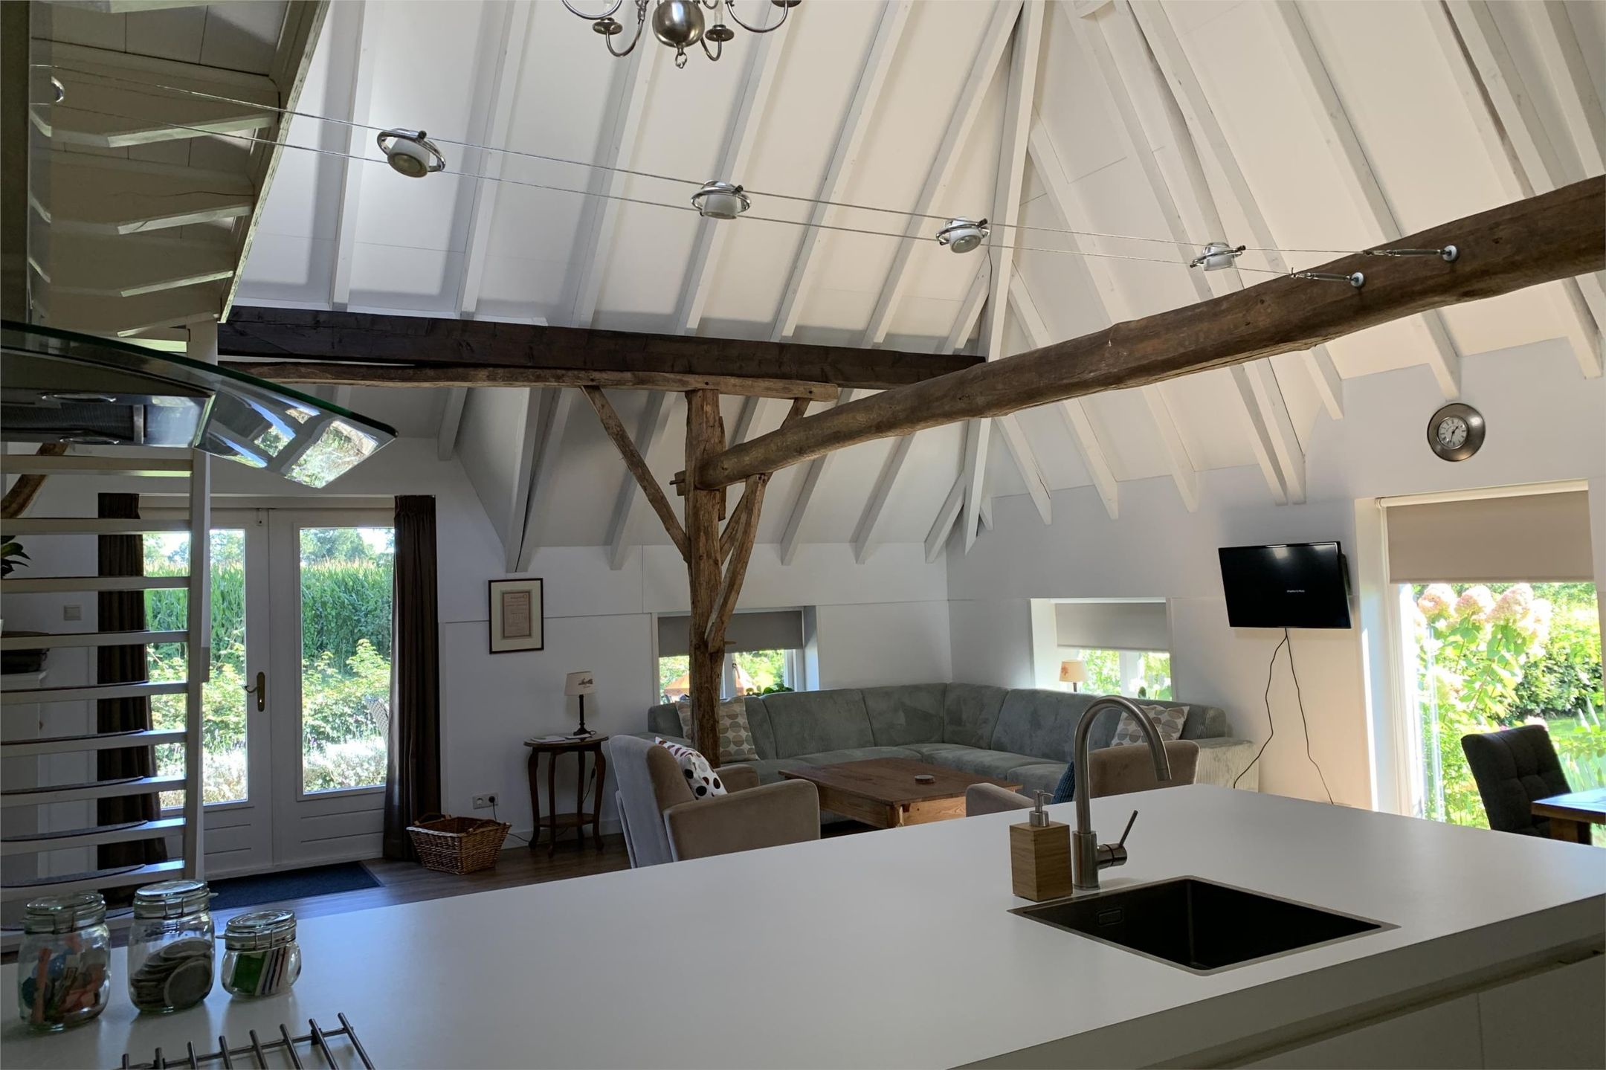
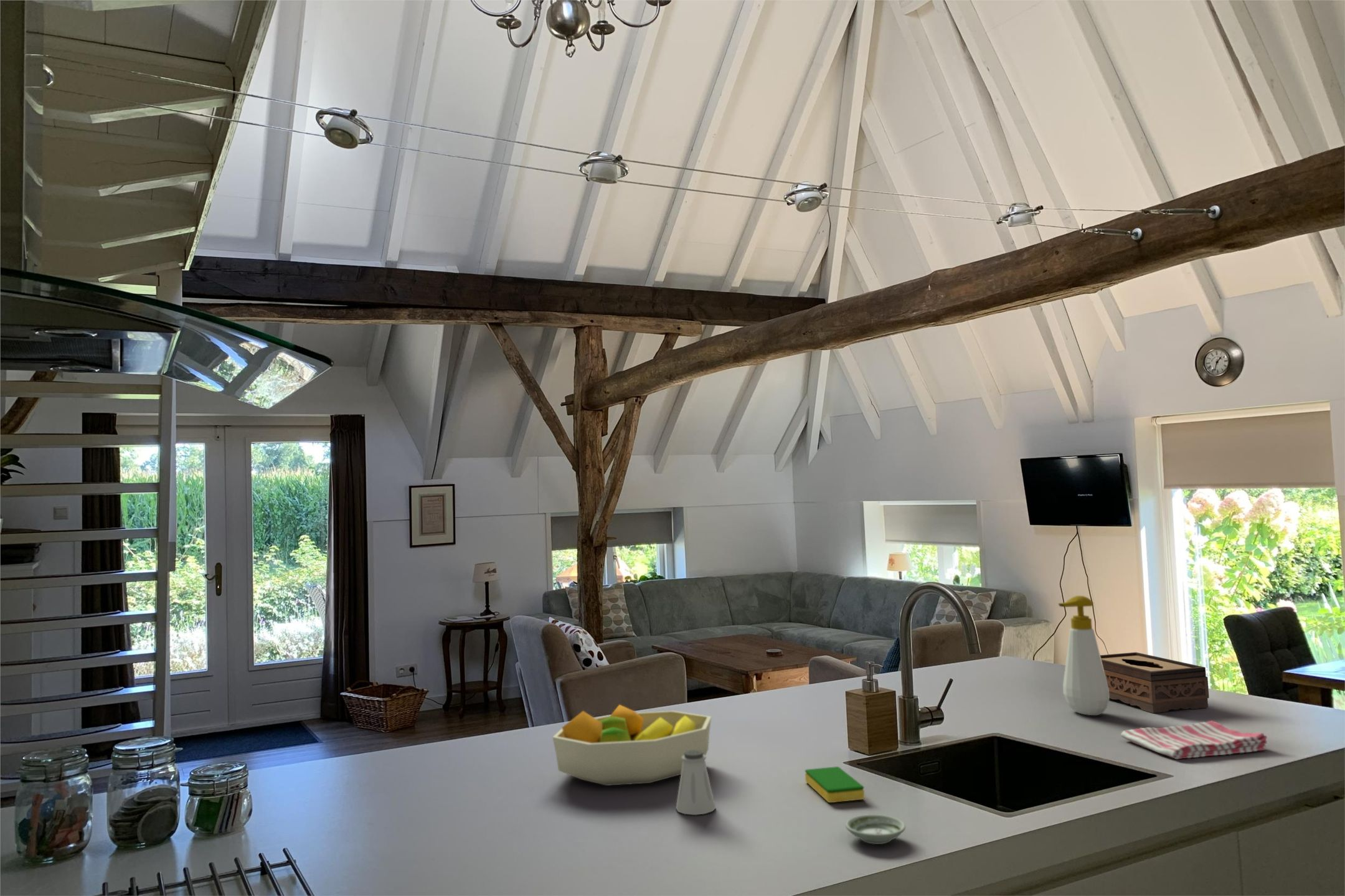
+ fruit bowl (635, 738)
+ saltshaker (694, 780)
+ dish towel (1192, 737)
+ soap bottle (1080, 654)
+ dish sponge (834, 784)
+ saucer (875, 831)
+ tissue box (1144, 681)
